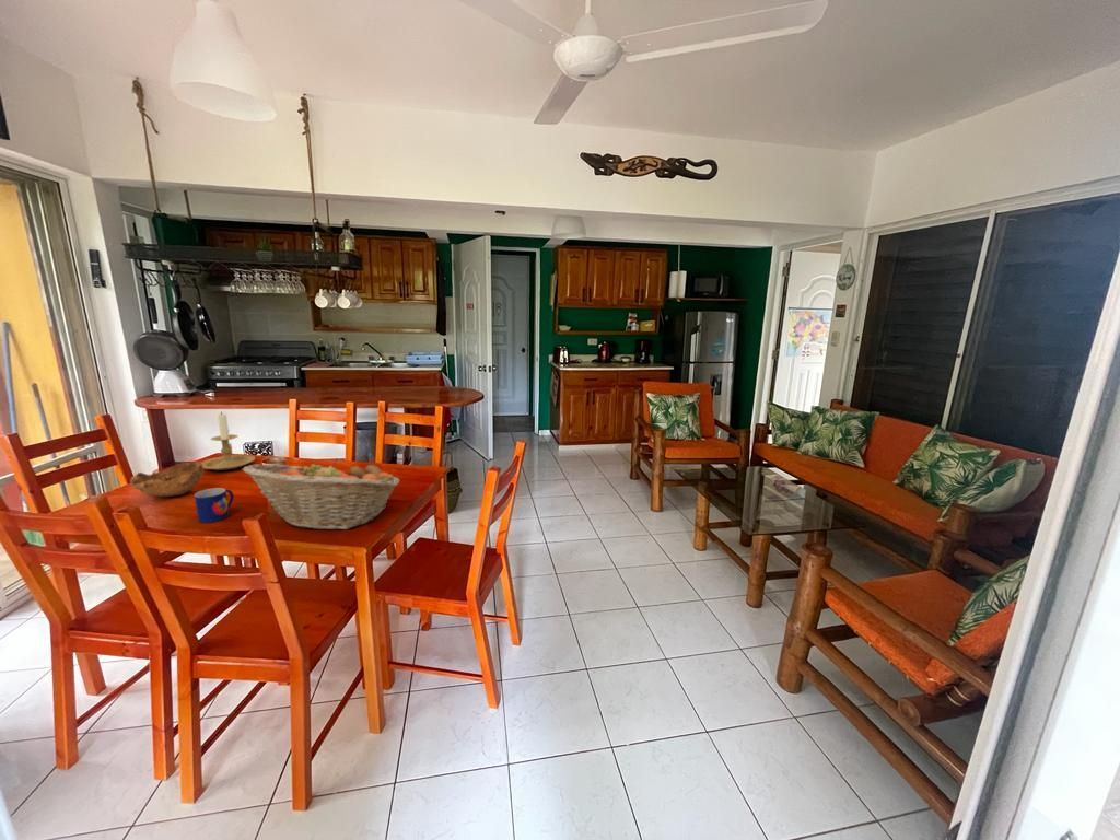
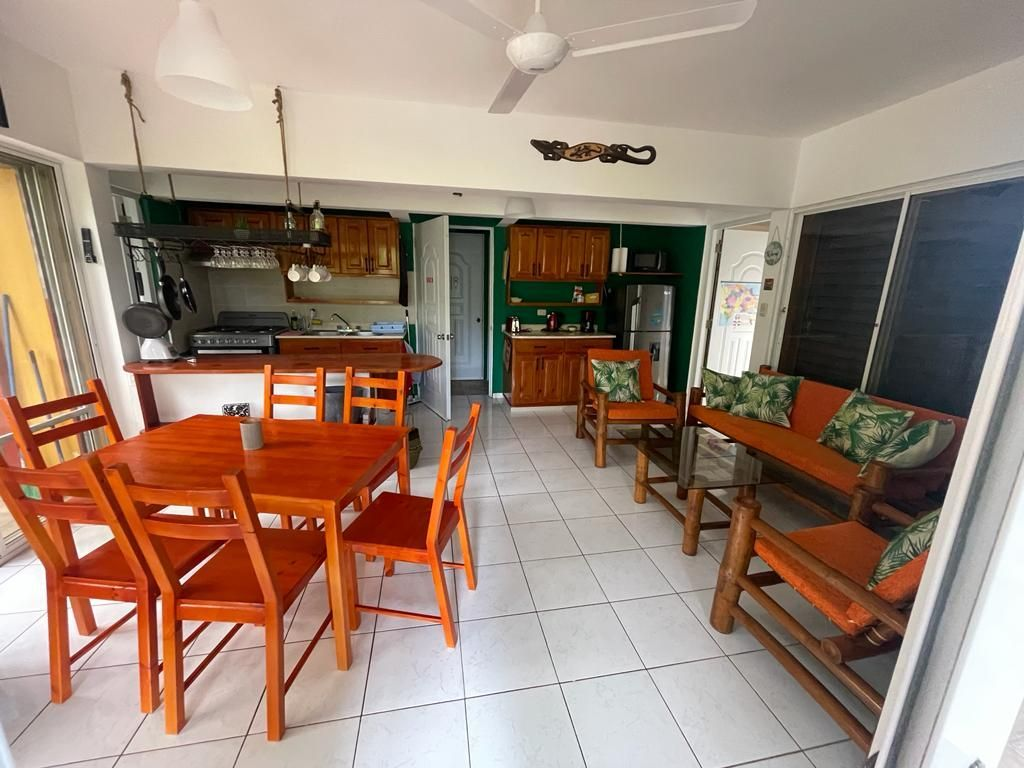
- candle holder (224, 439)
- mug (217, 502)
- bowl (168, 481)
- fruit basket (326, 486)
